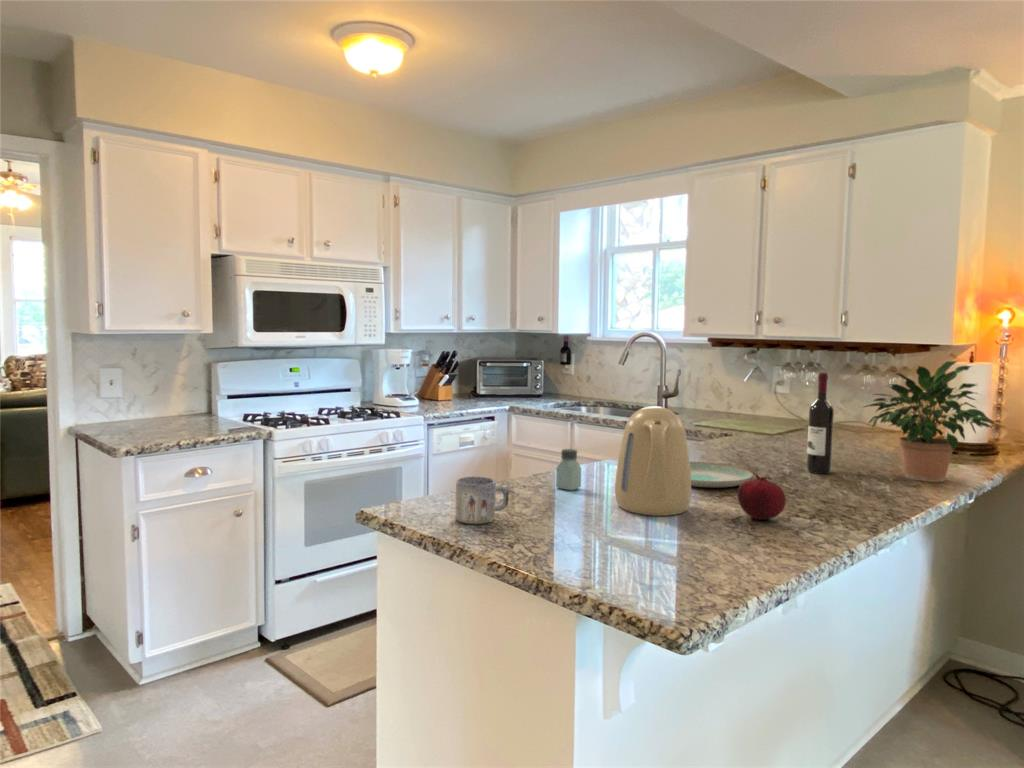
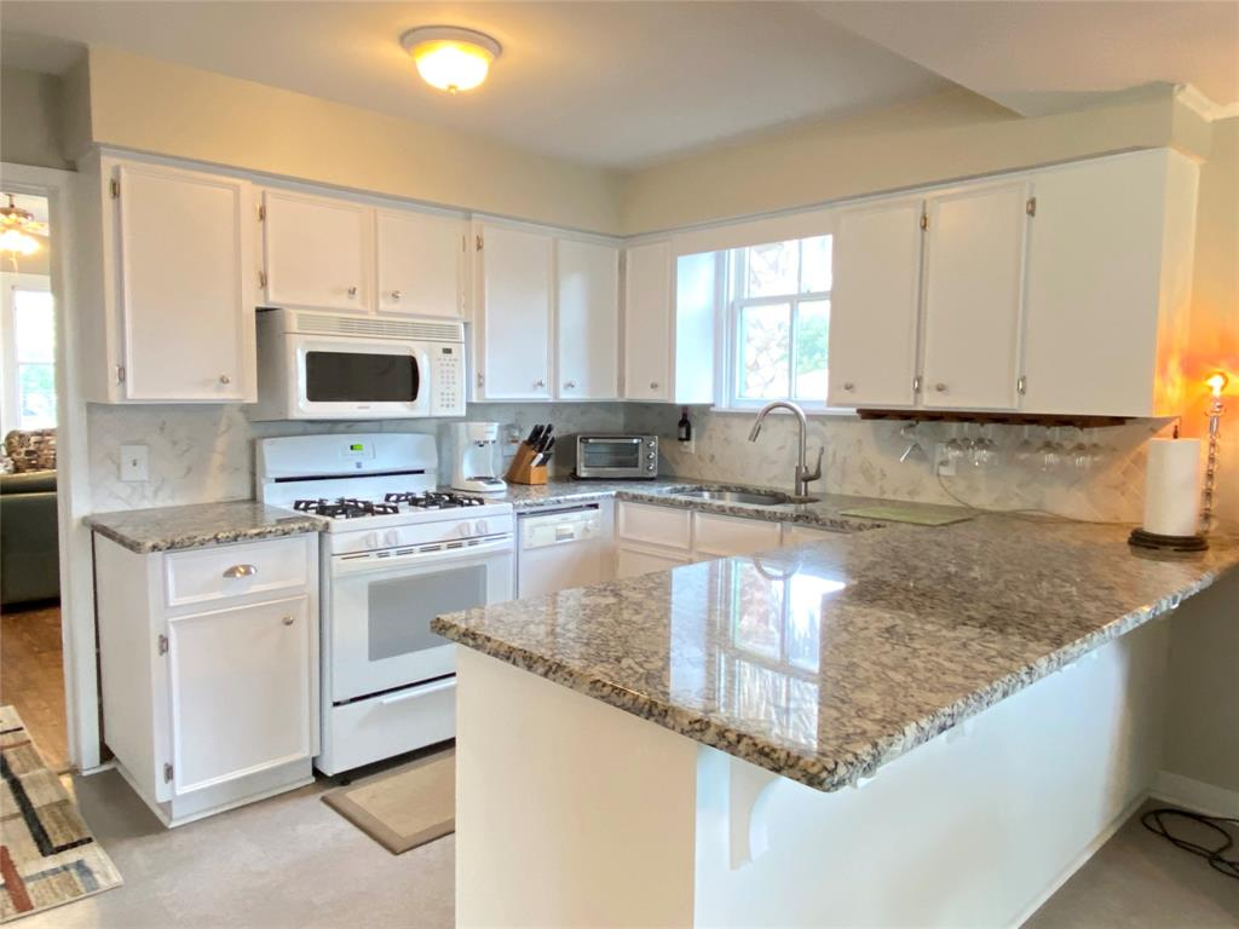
- plate (700, 474)
- fruit (761, 496)
- kettle (654, 458)
- mug (482, 499)
- potted plant (924, 418)
- saltshaker (568, 469)
- wine bottle (820, 422)
